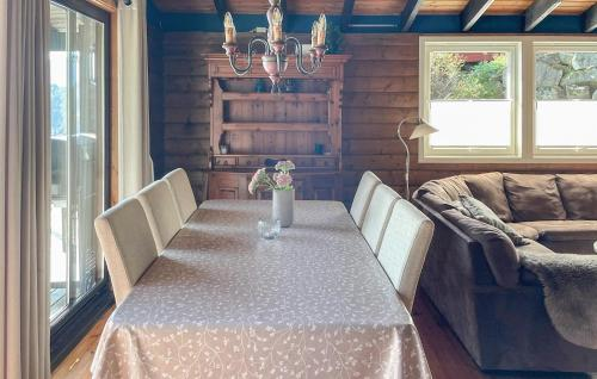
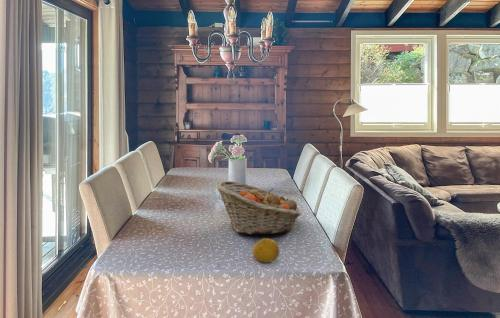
+ fruit basket (258, 204)
+ fruit (266, 250)
